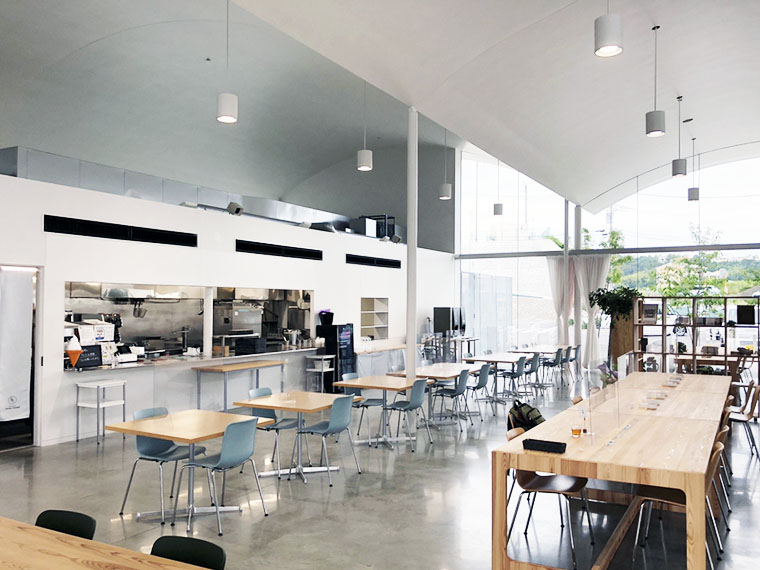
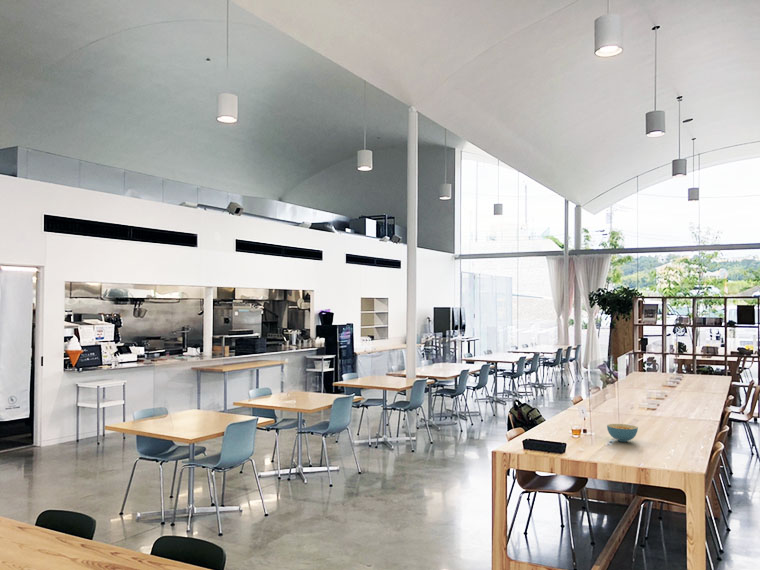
+ cereal bowl (622, 433)
